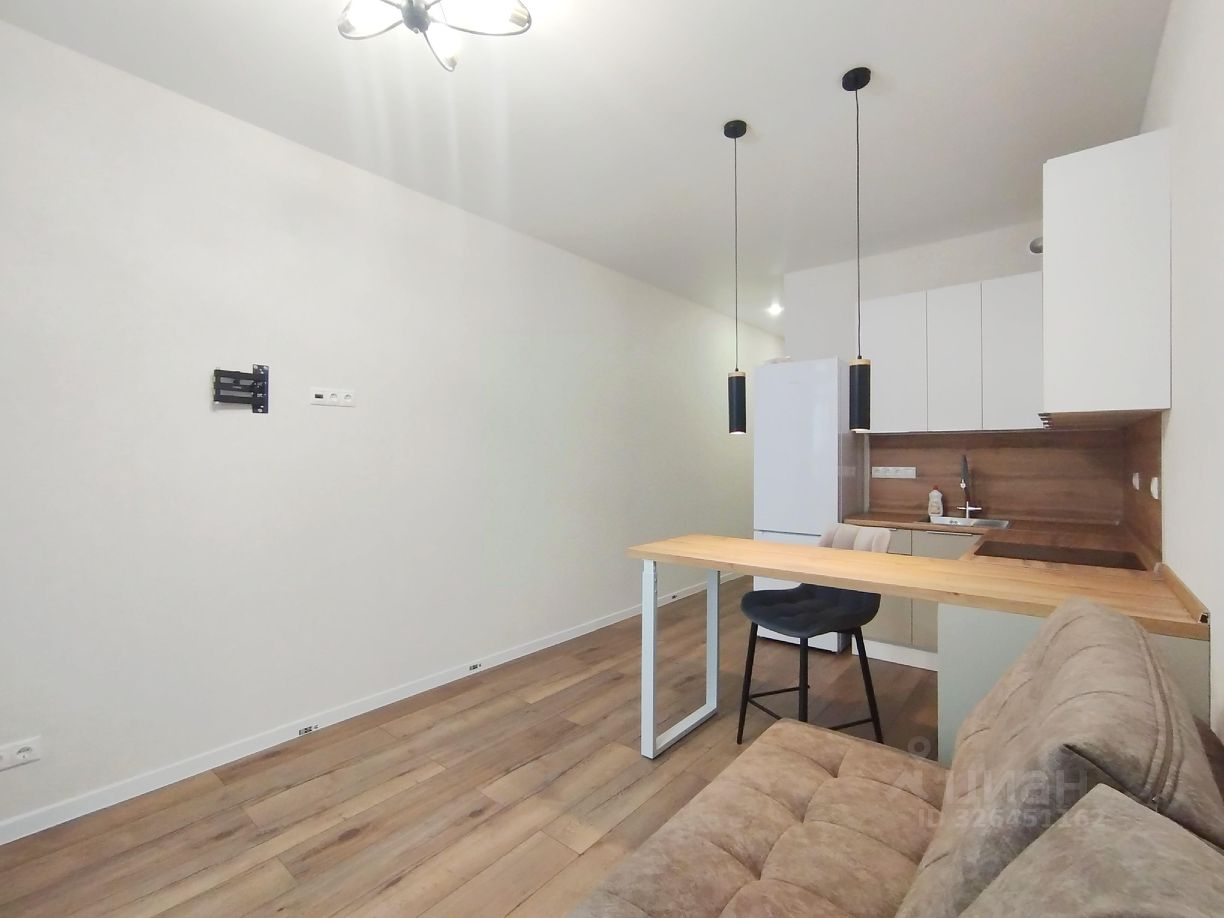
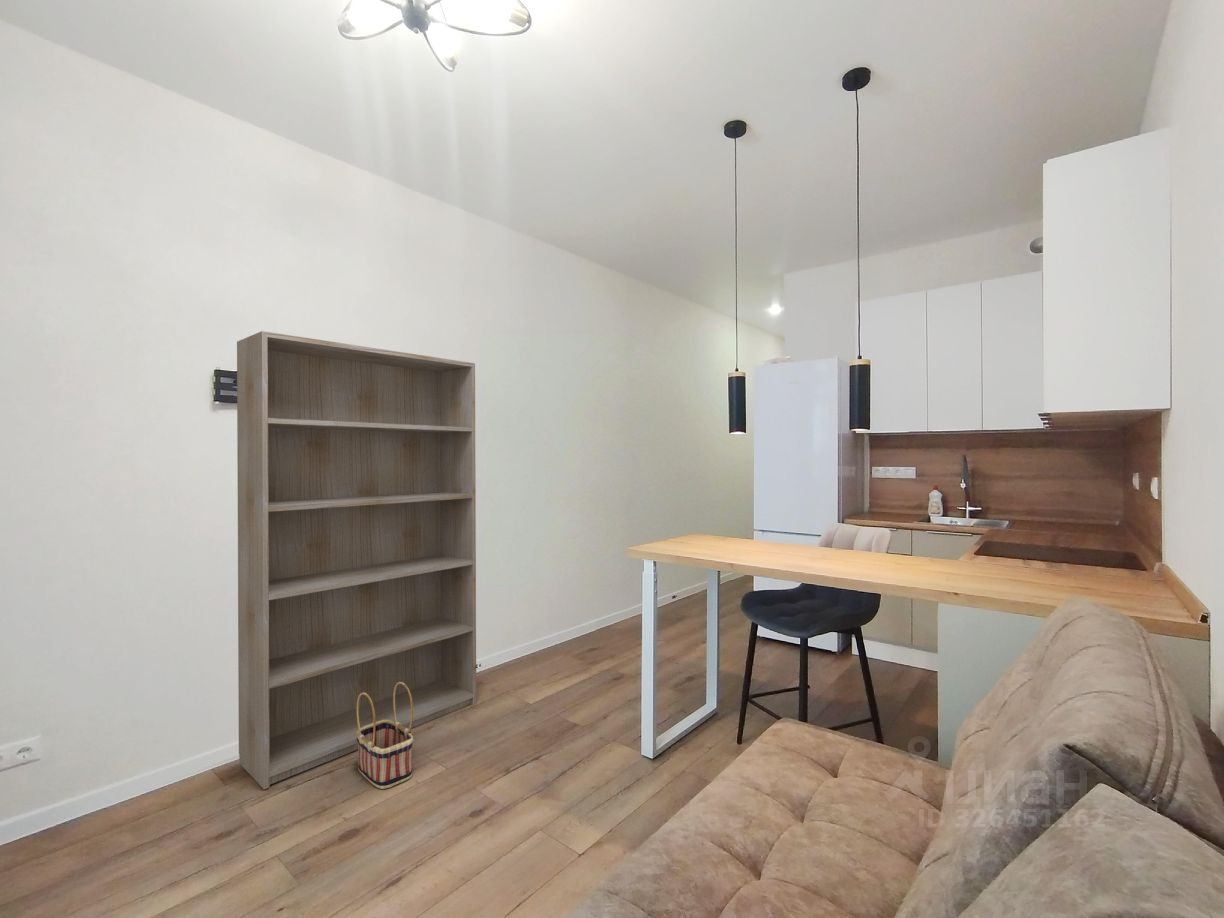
+ basket (384, 729)
+ bookshelf (369, 542)
